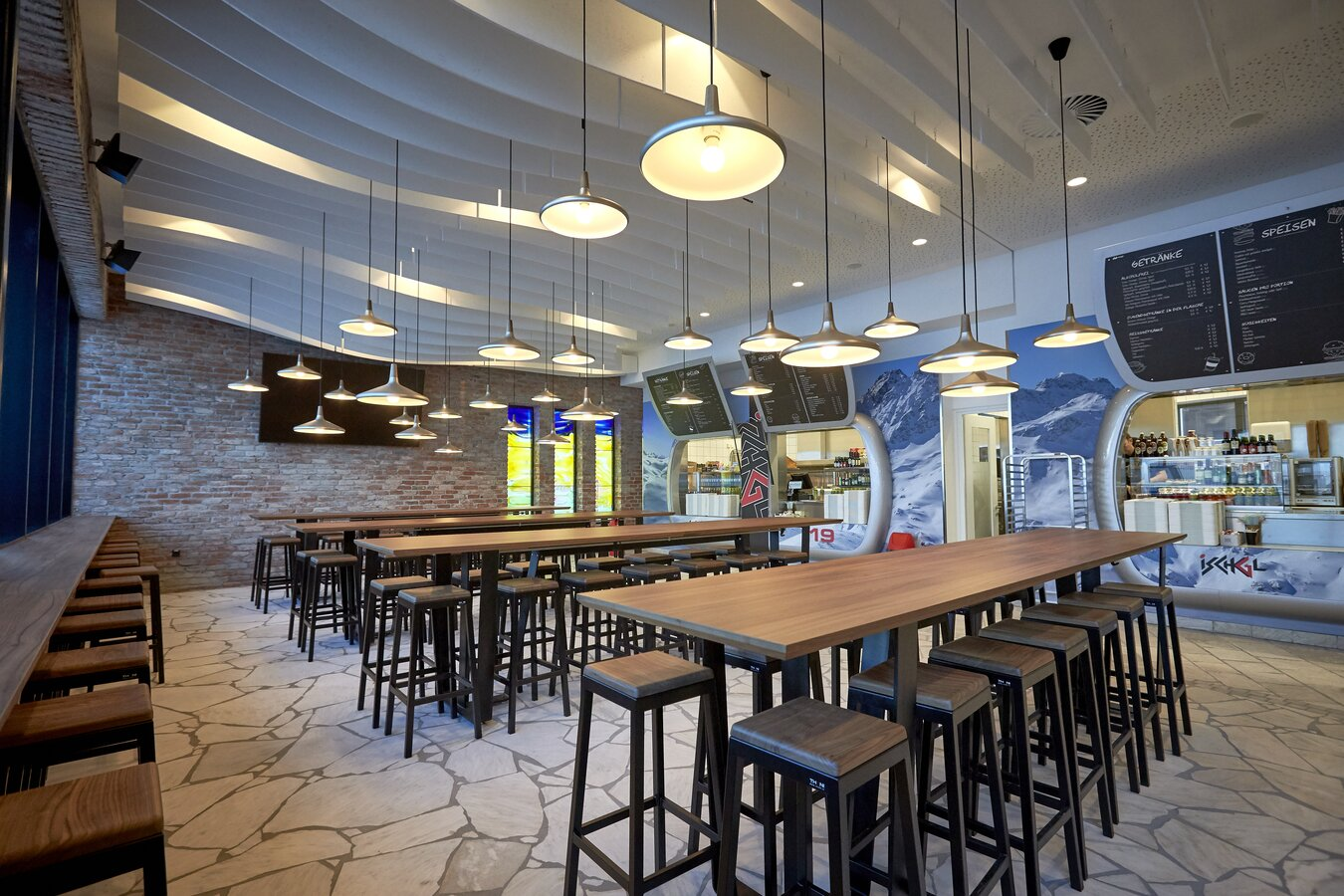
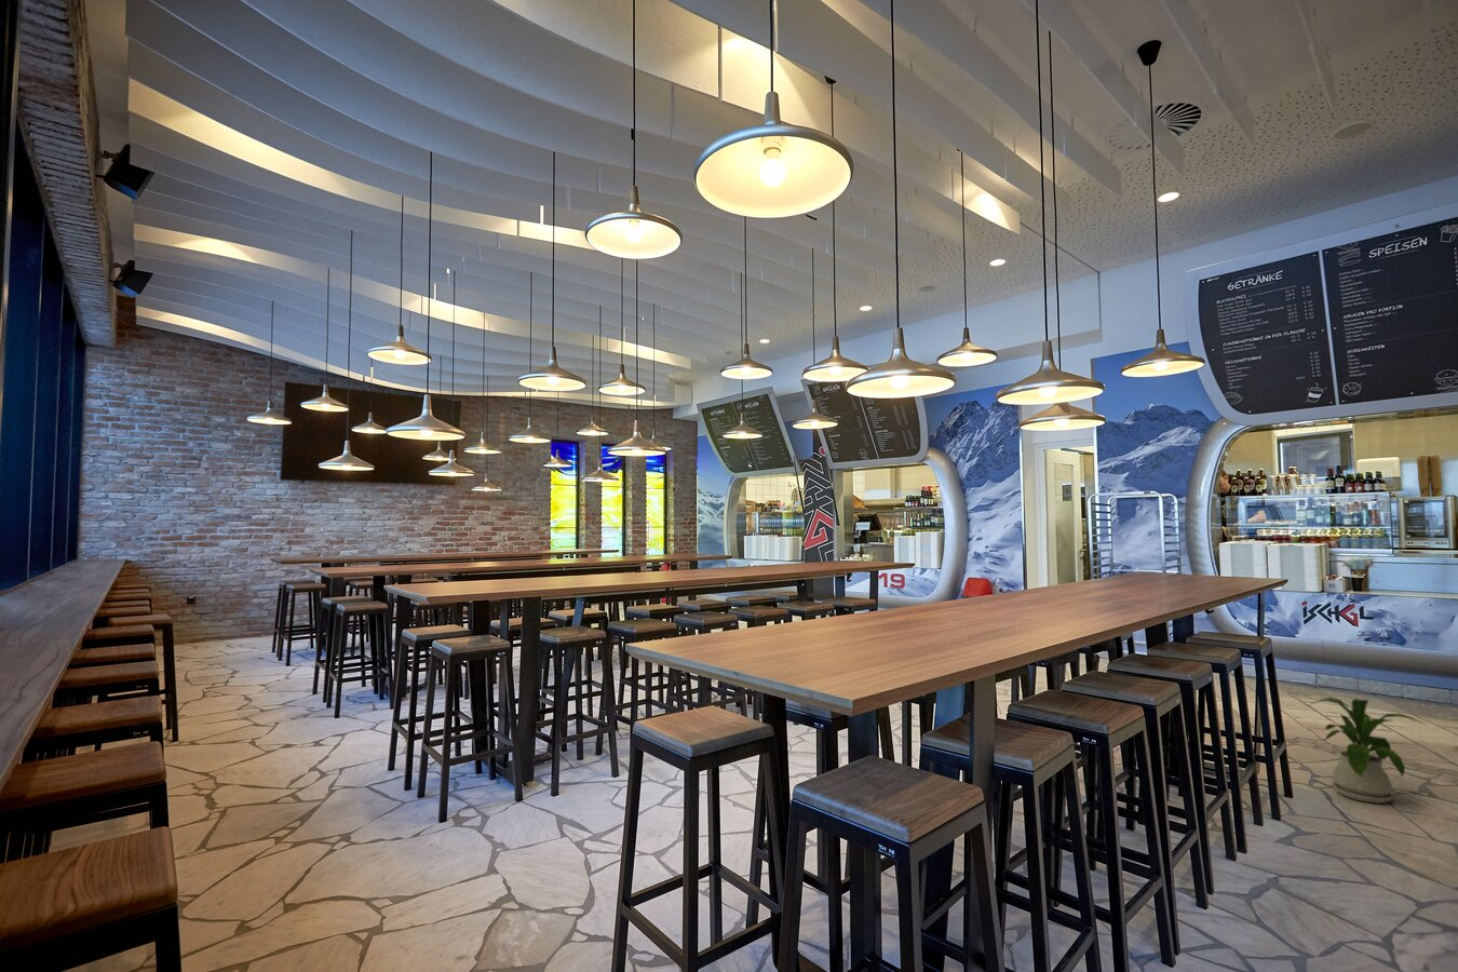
+ house plant (1367, 742)
